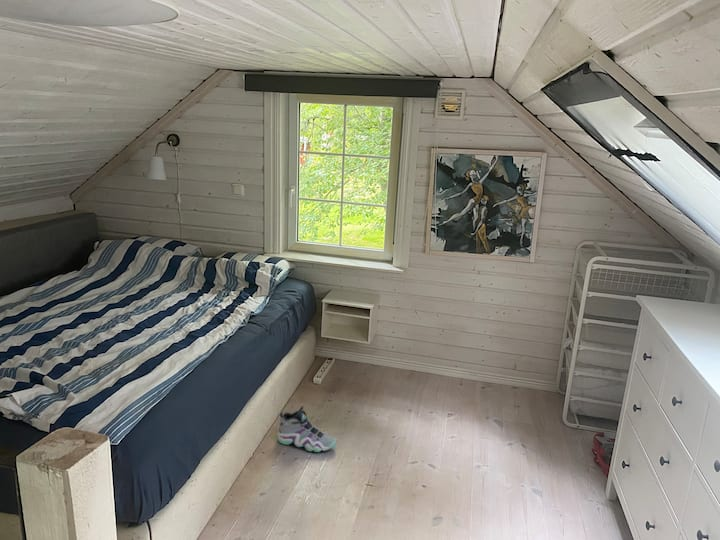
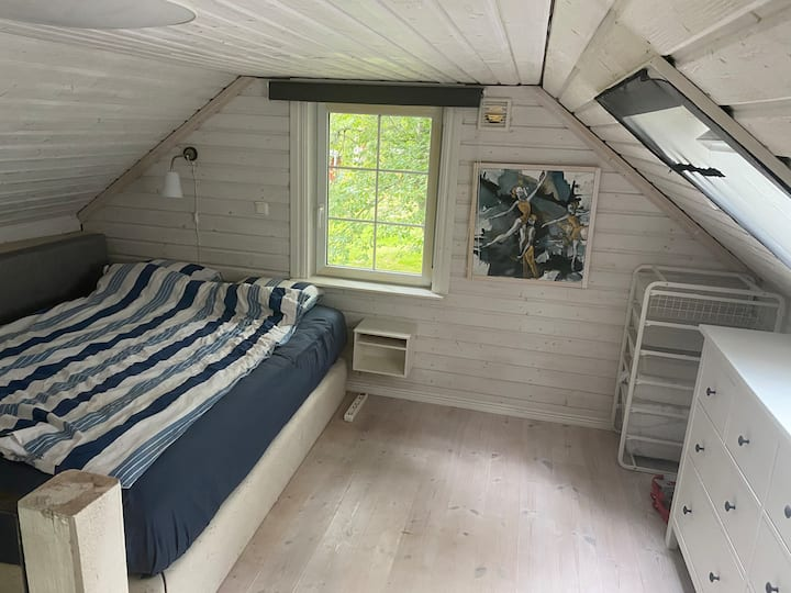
- sneaker (306, 425)
